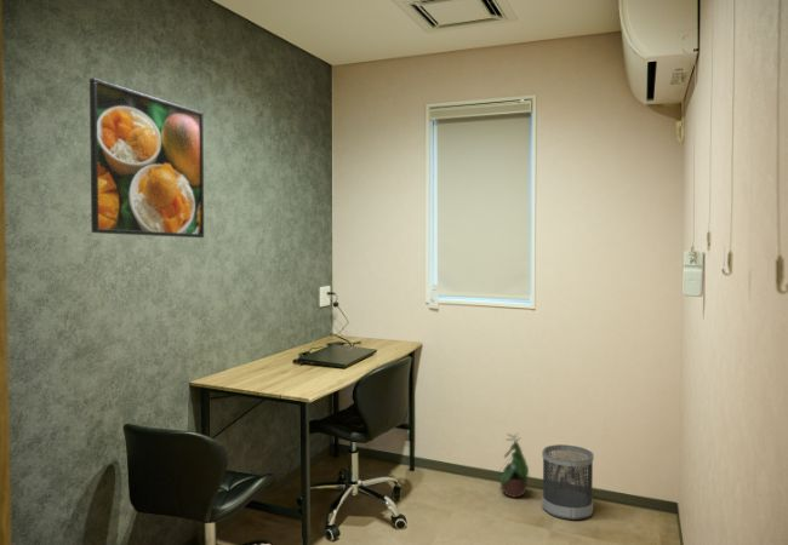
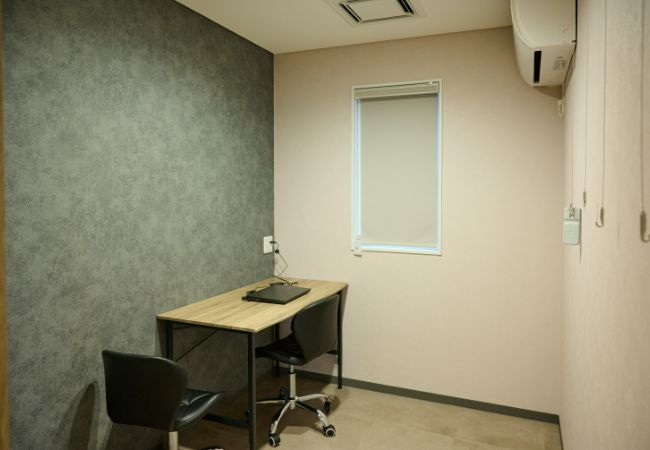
- wastebasket (567, 480)
- potted plant (514, 463)
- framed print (153, 166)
